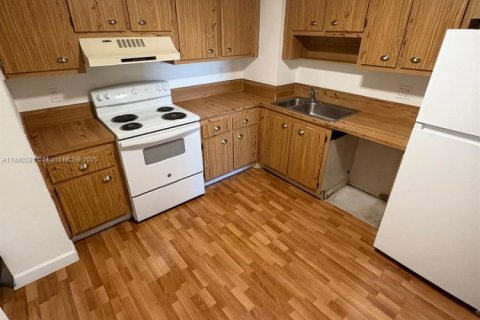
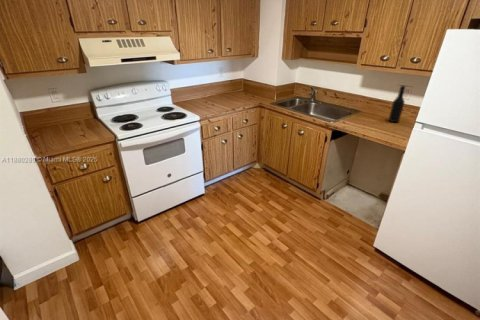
+ bottle (398, 103)
